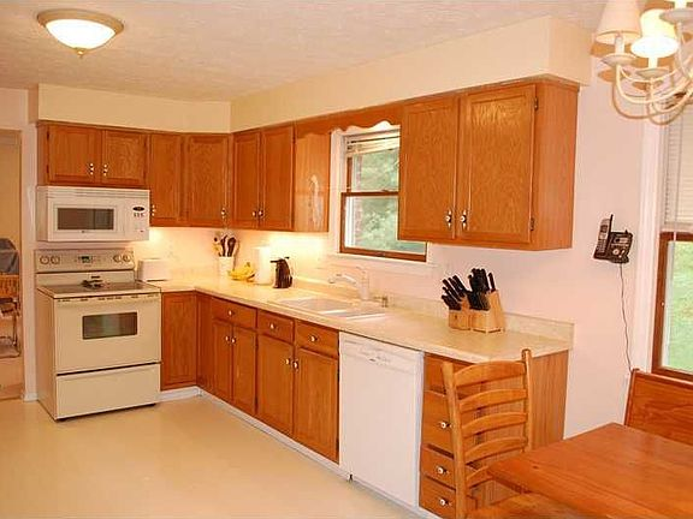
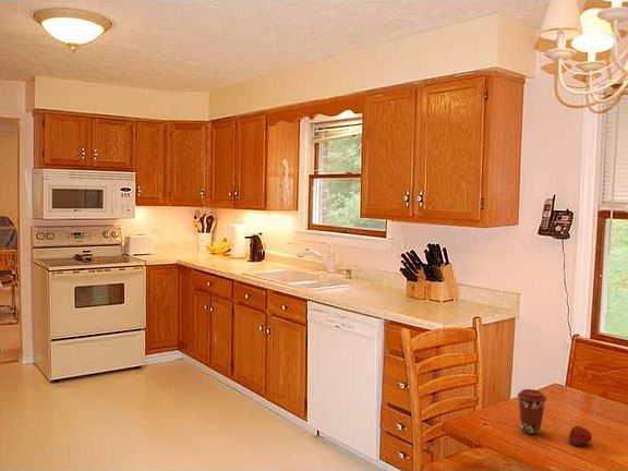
+ coffee cup (531, 411)
+ fruit (579, 435)
